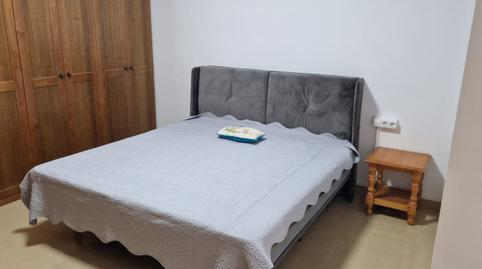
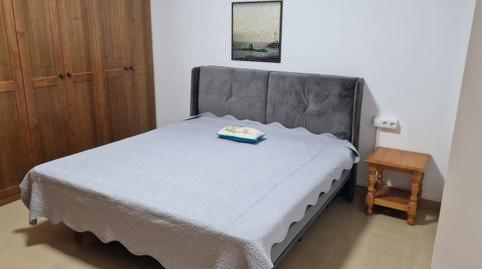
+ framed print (255, 32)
